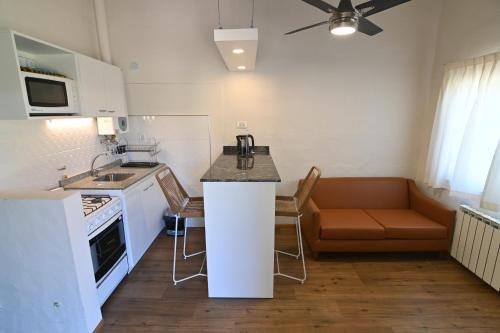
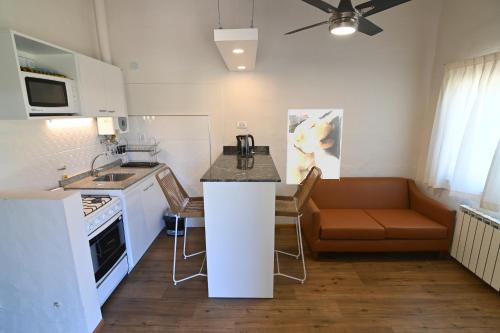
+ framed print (313, 147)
